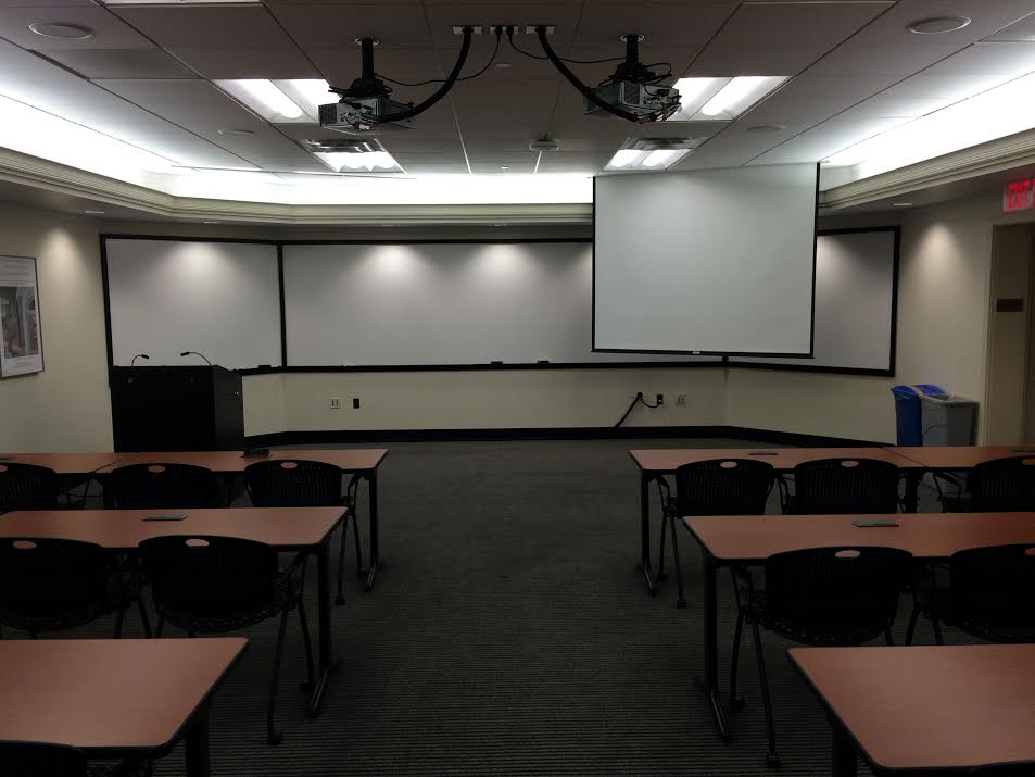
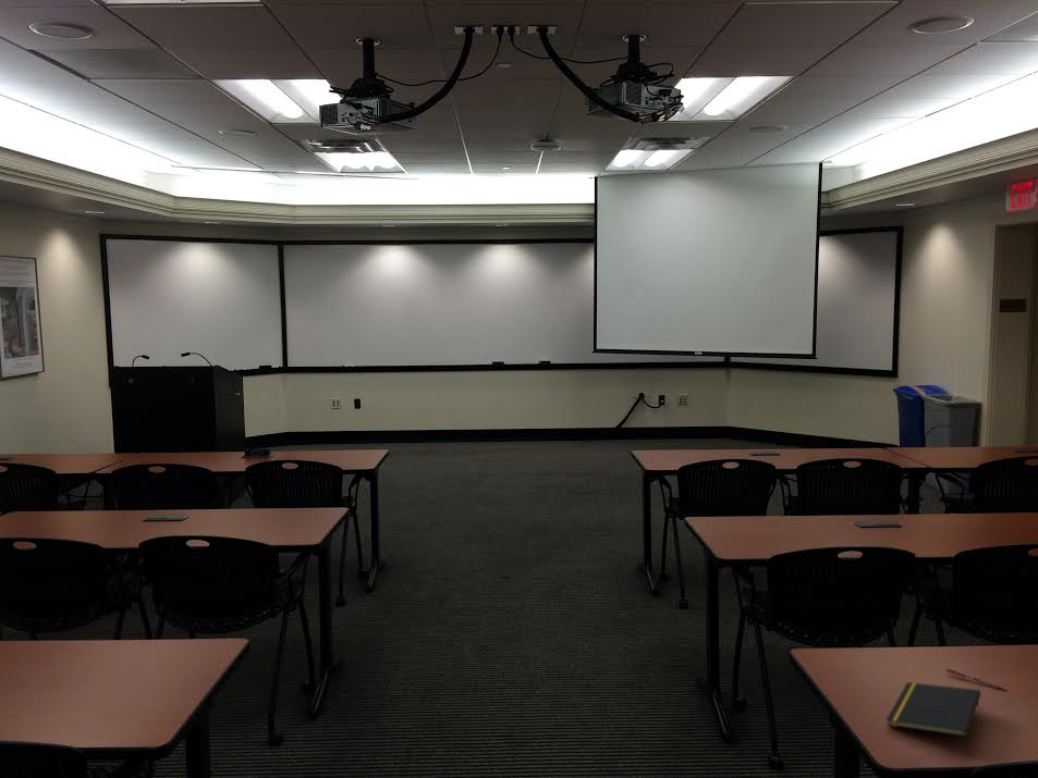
+ notepad (933, 707)
+ pen (975, 678)
